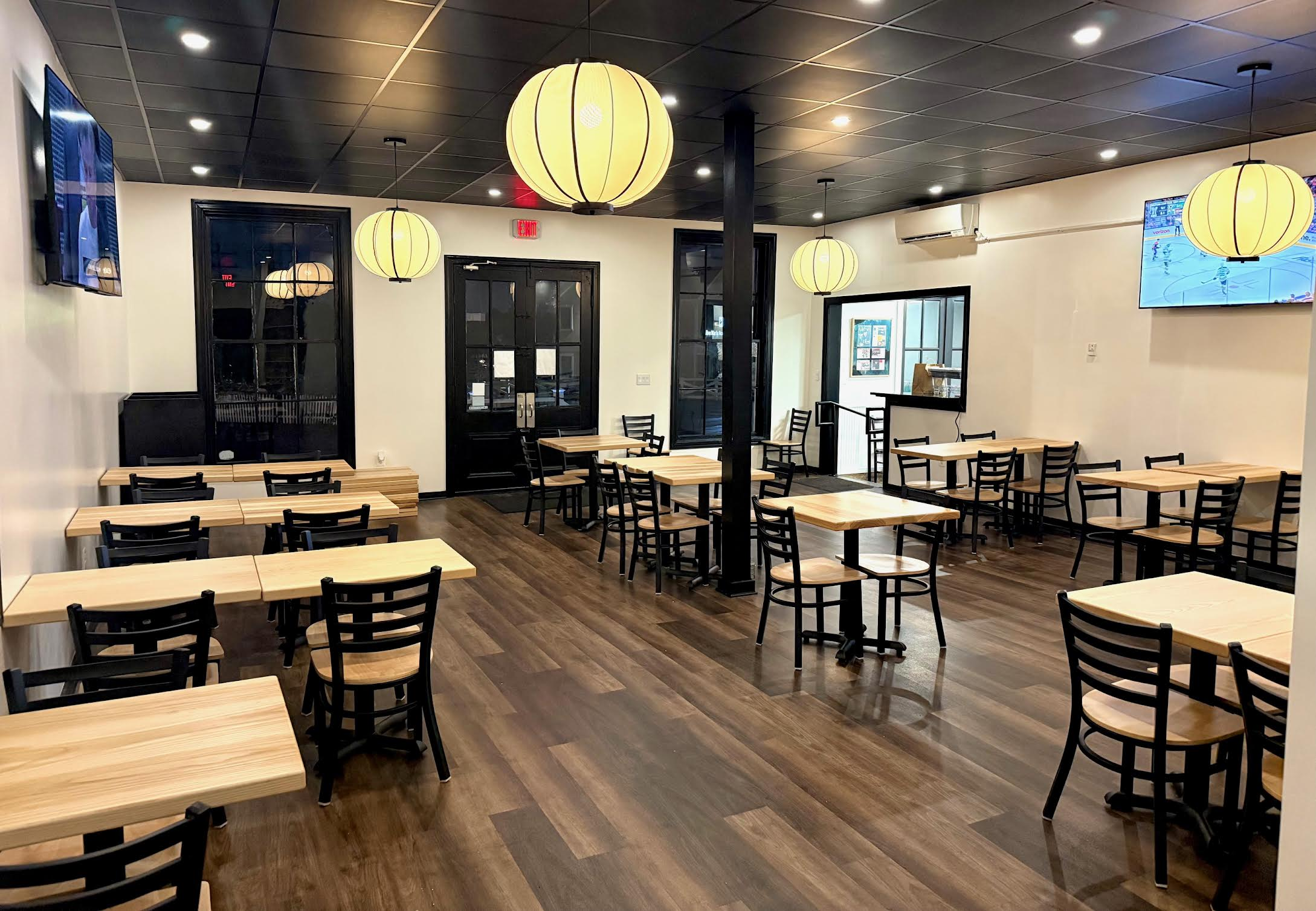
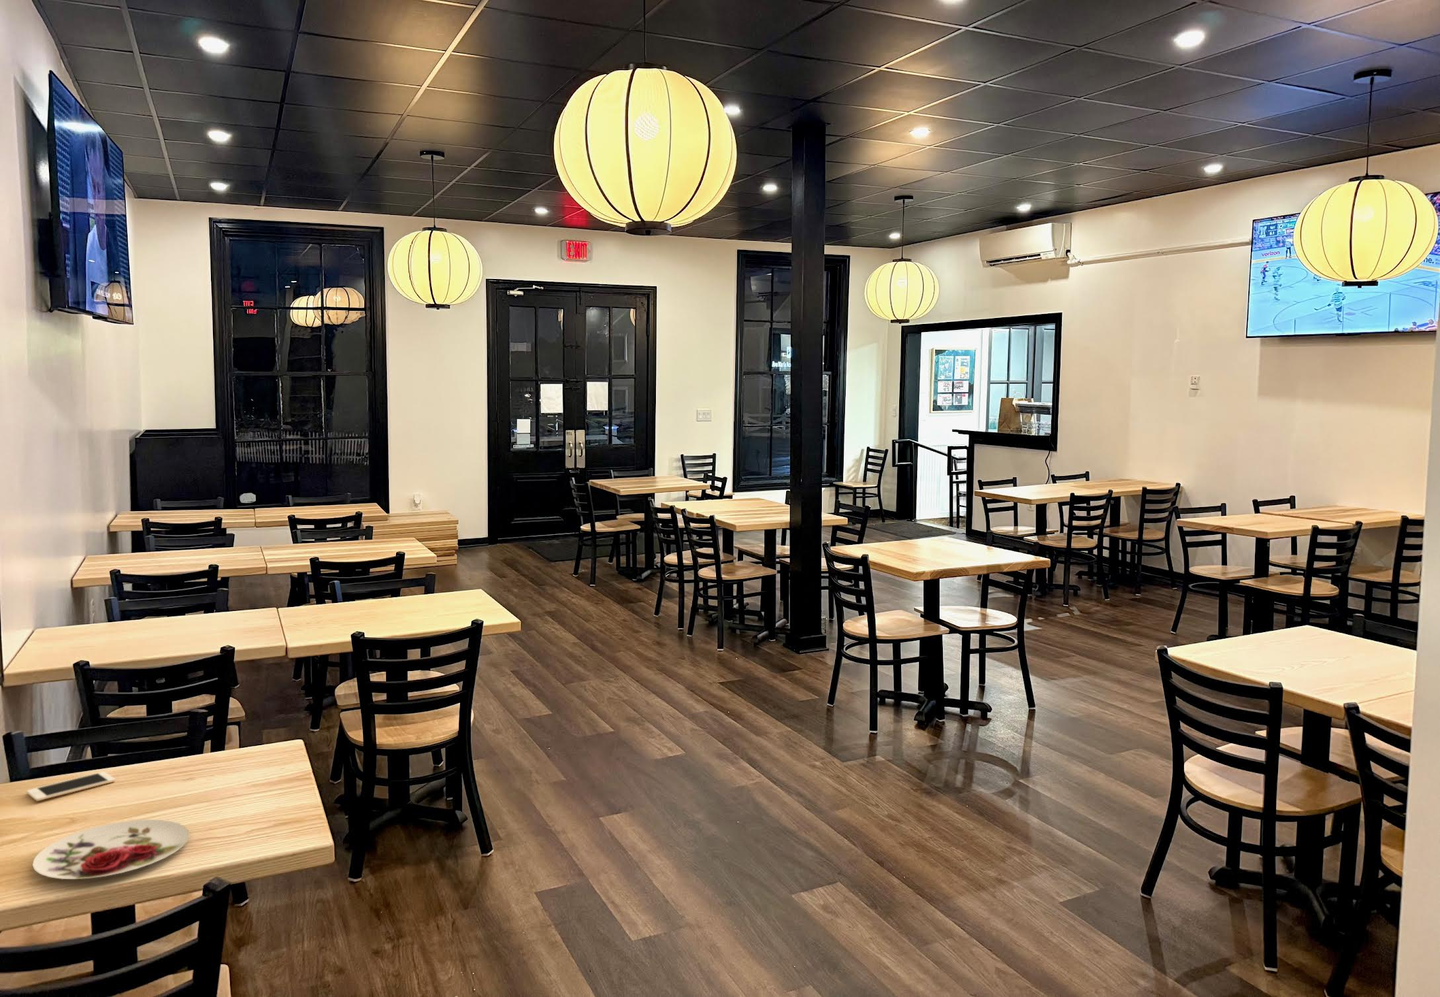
+ plate (113, 846)
+ cell phone (71, 786)
